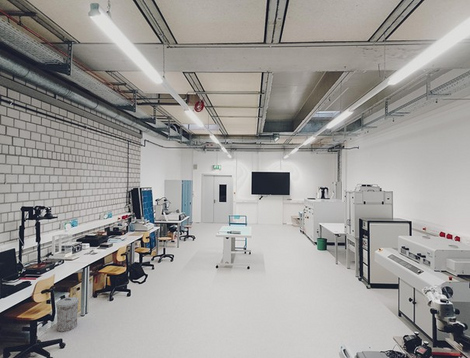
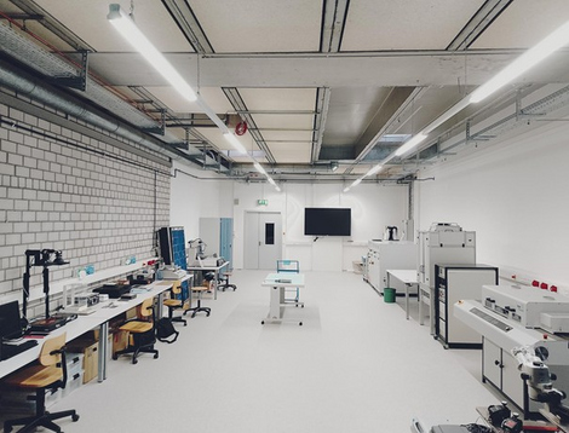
- trash can (67, 312)
